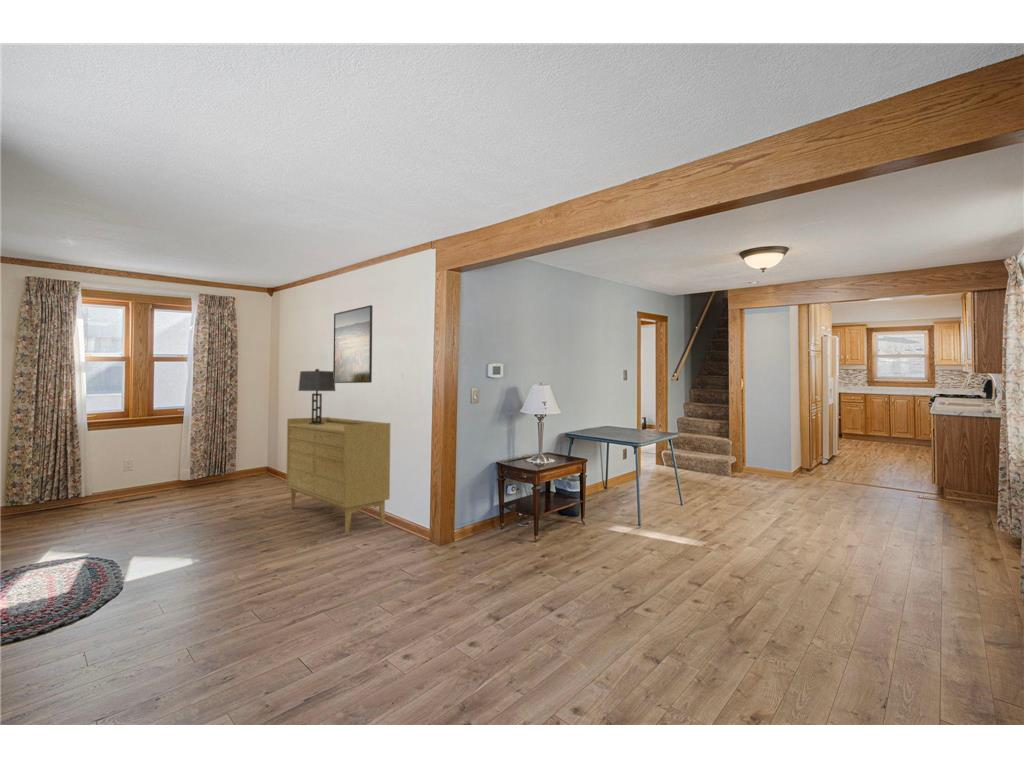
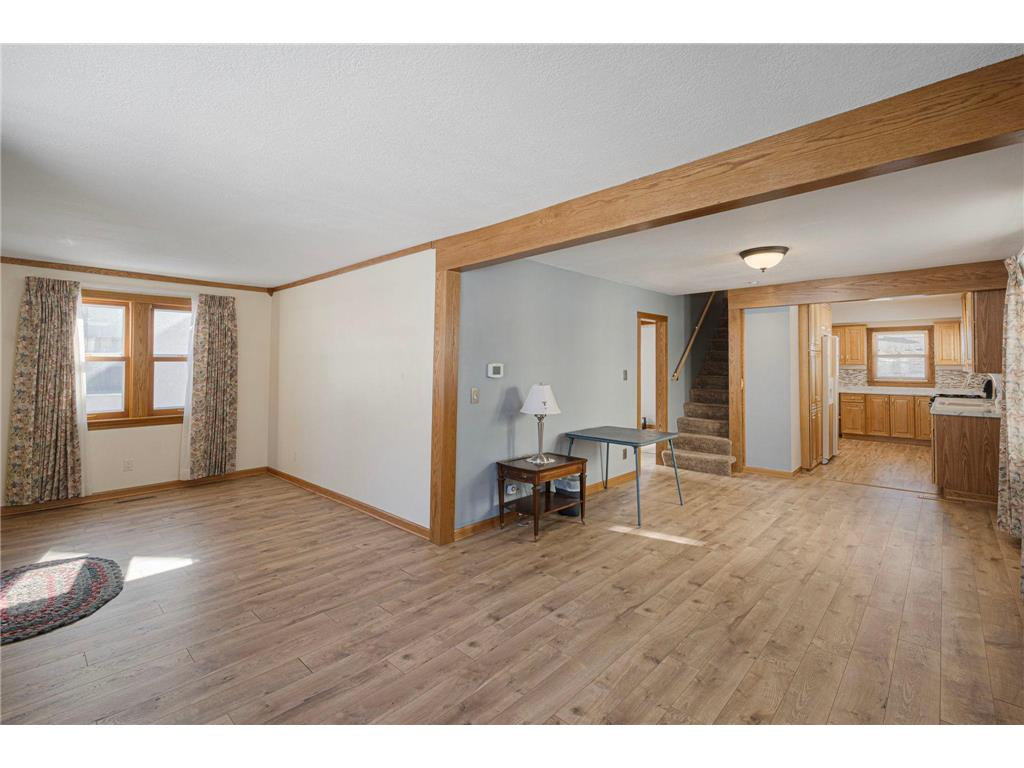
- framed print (351, 346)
- sideboard (335, 468)
- table lamp (316, 396)
